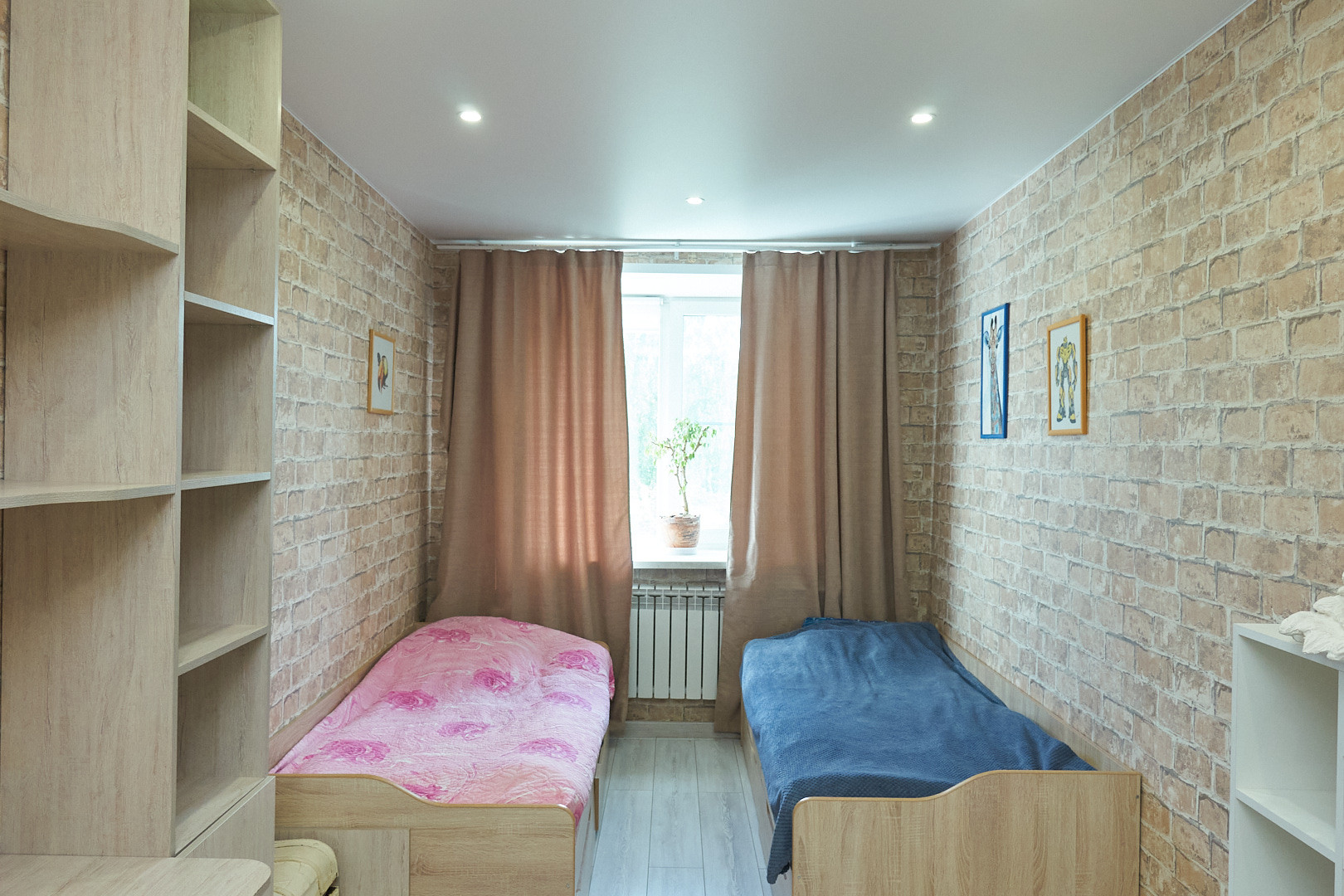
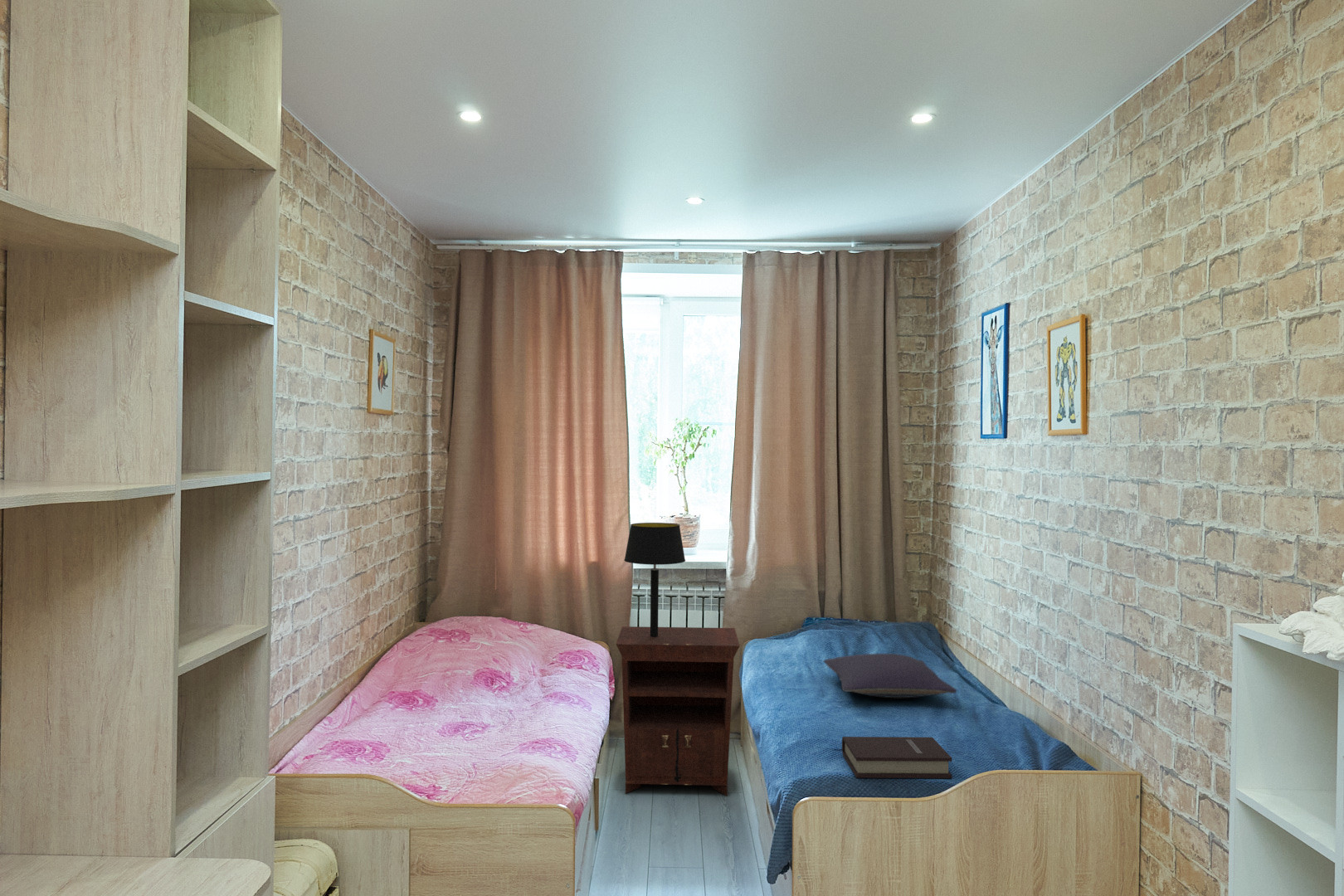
+ table lamp (655, 580)
+ nightstand (677, 708)
+ pillow (885, 674)
+ book (894, 755)
